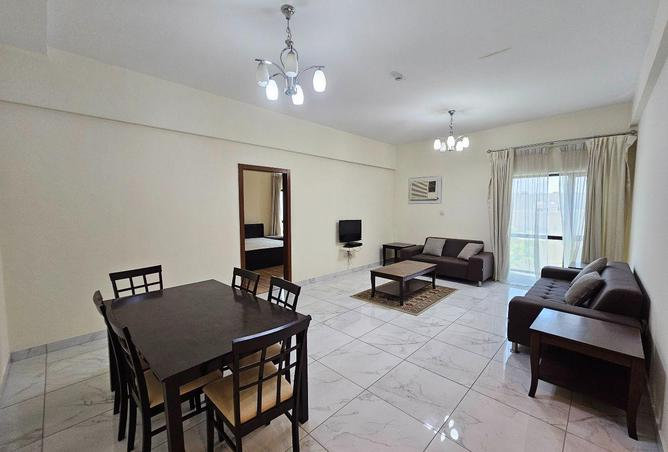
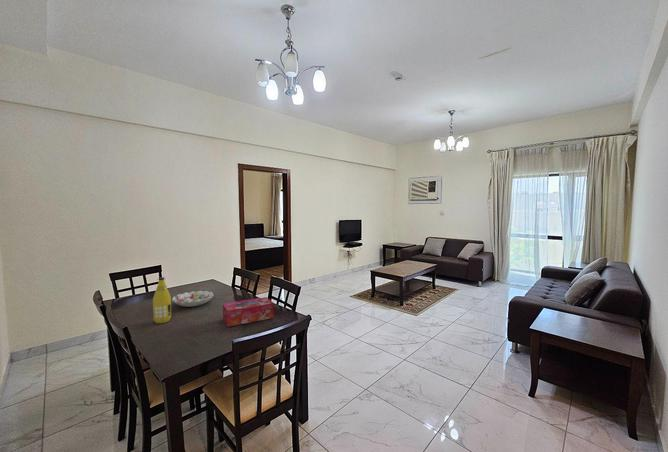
+ decorative bowl (193, 299)
+ bottle (161, 299)
+ tissue box (248, 310)
